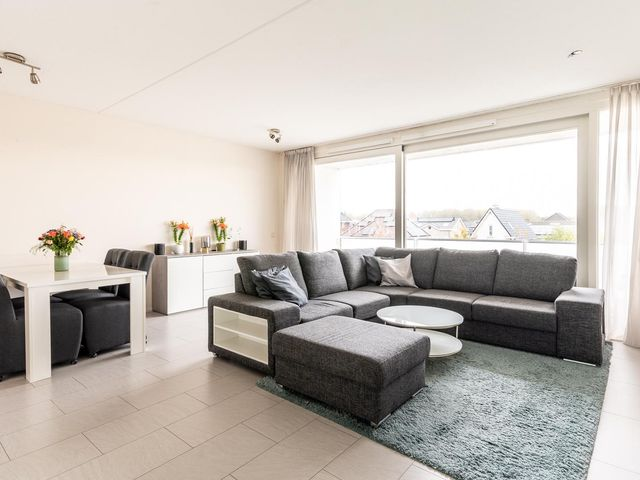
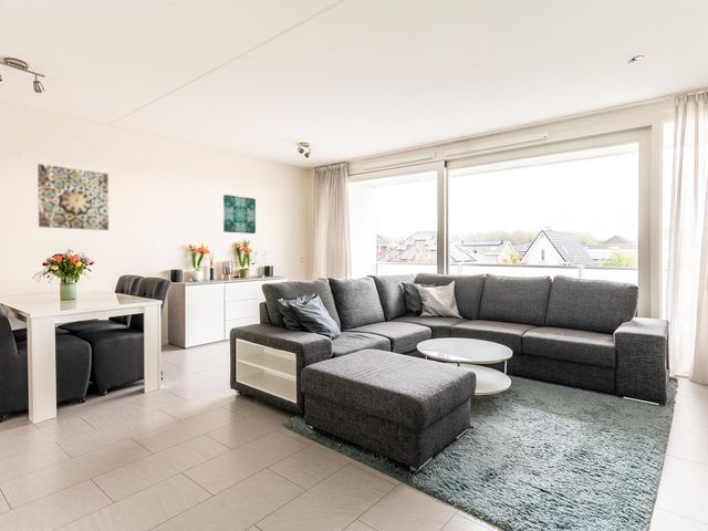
+ wall art (239, 215)
+ wall art (74, 198)
